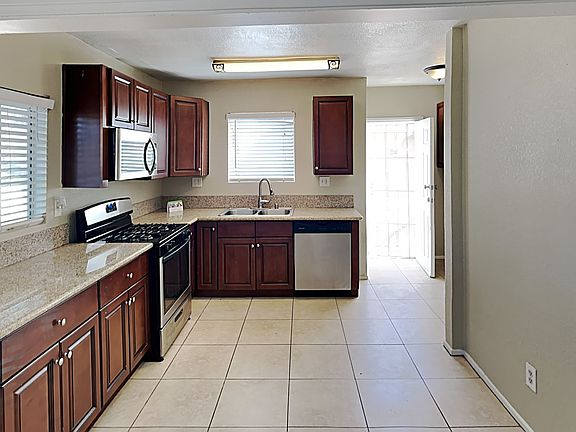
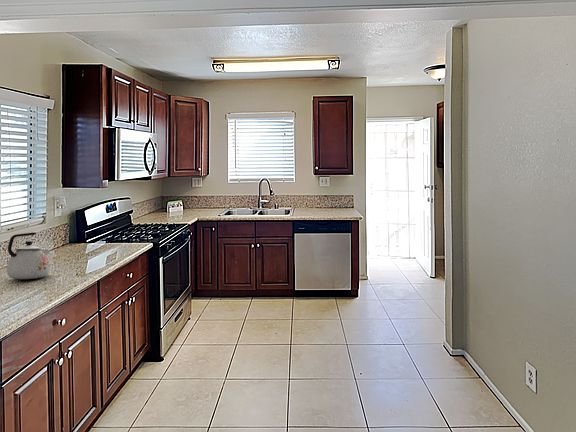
+ kettle (29, 255)
